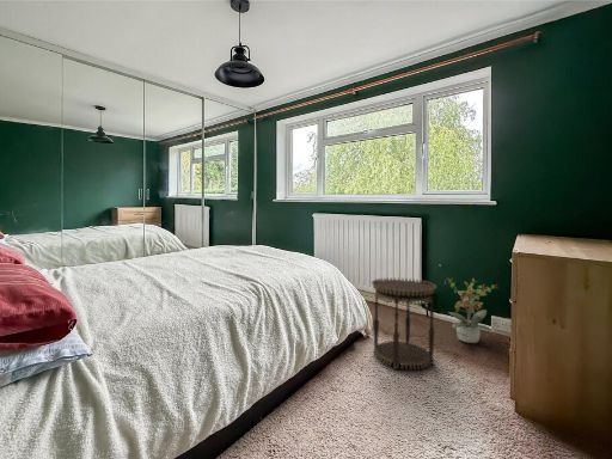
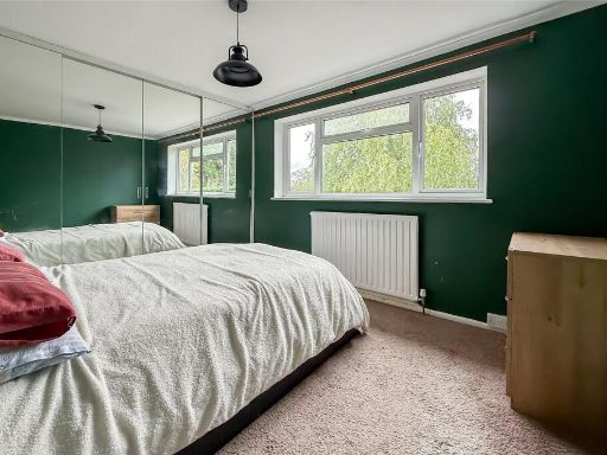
- potted plant (467, 308)
- side table (405, 319)
